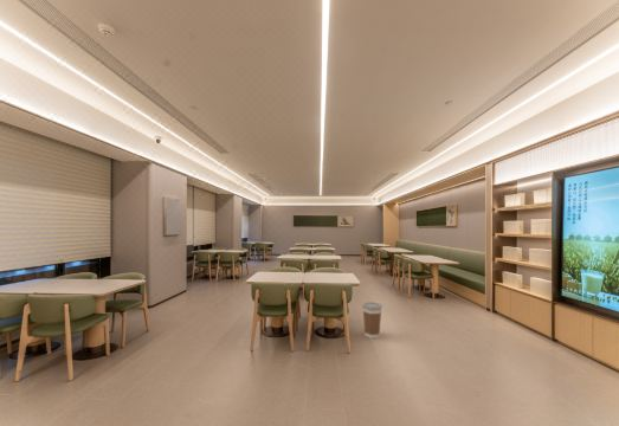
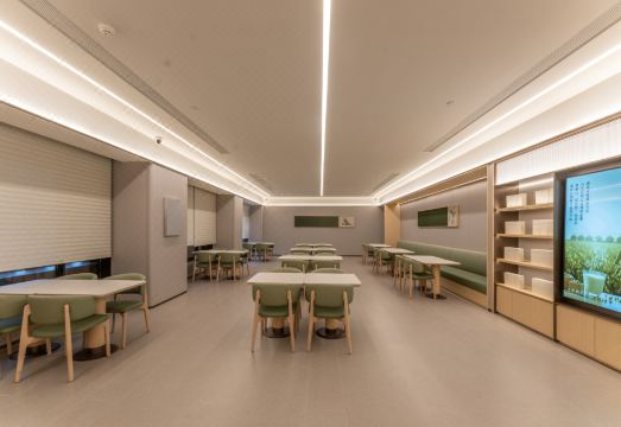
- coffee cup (372, 320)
